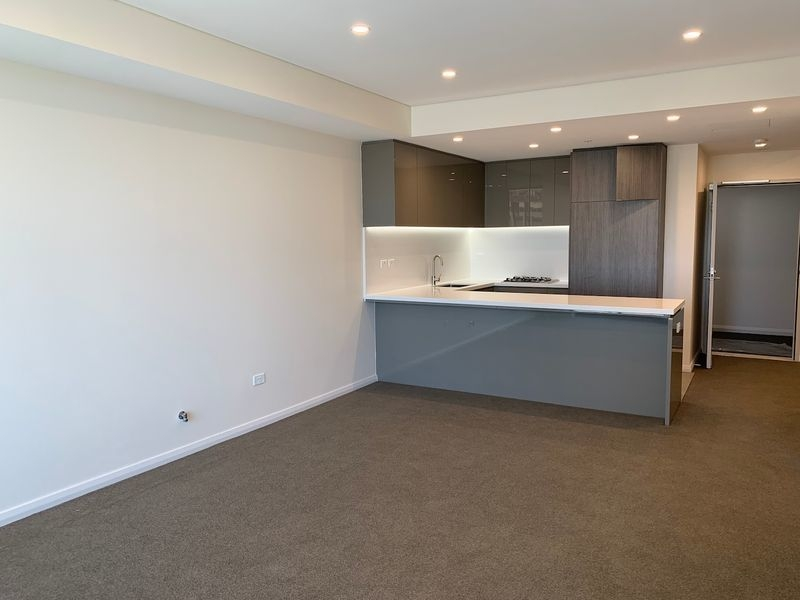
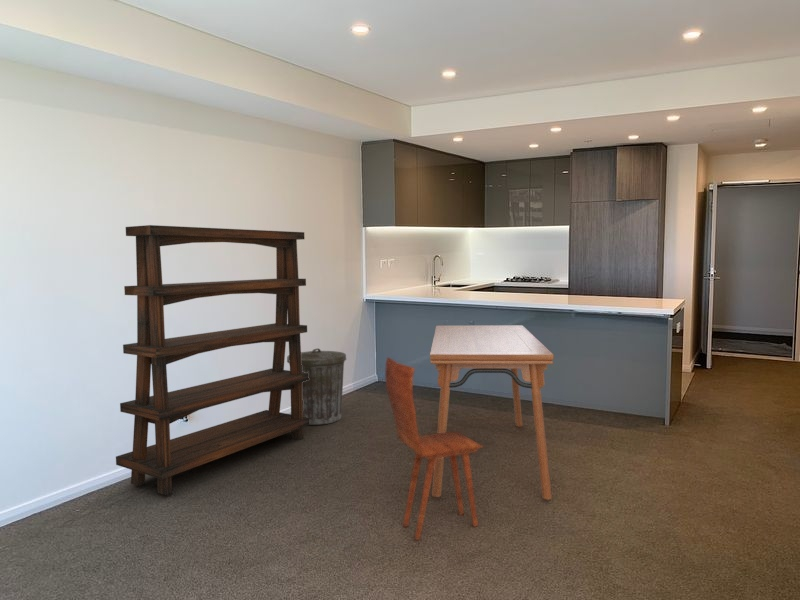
+ dining chair (432, 444)
+ bookshelf (219, 346)
+ dining table (465, 381)
+ trash can (317, 383)
